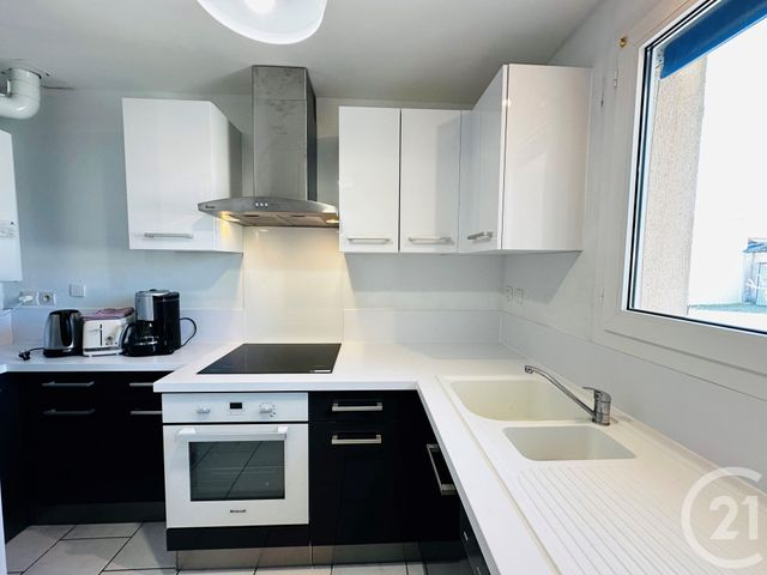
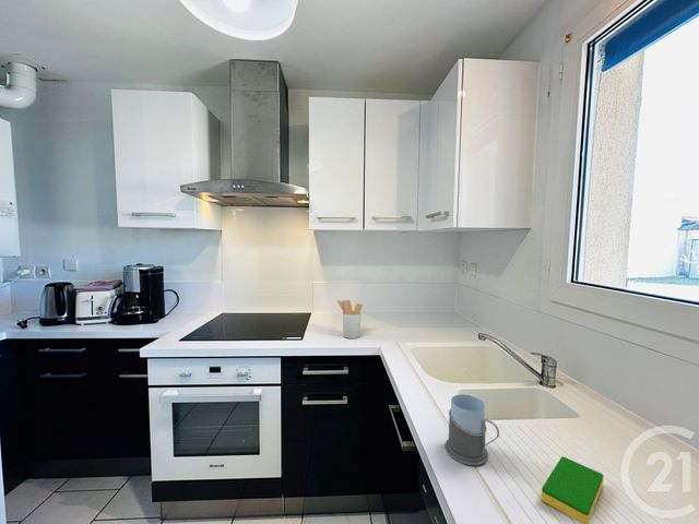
+ dish sponge (572, 487)
+ utensil holder (348, 318)
+ mug (472, 429)
